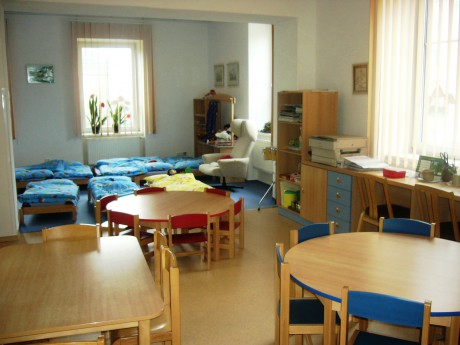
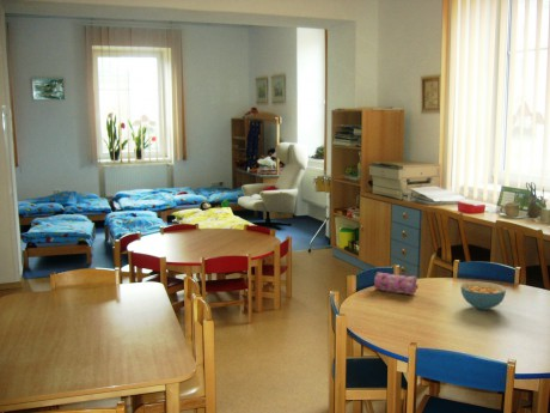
+ pencil case (395, 283)
+ cereal bowl (482, 297)
